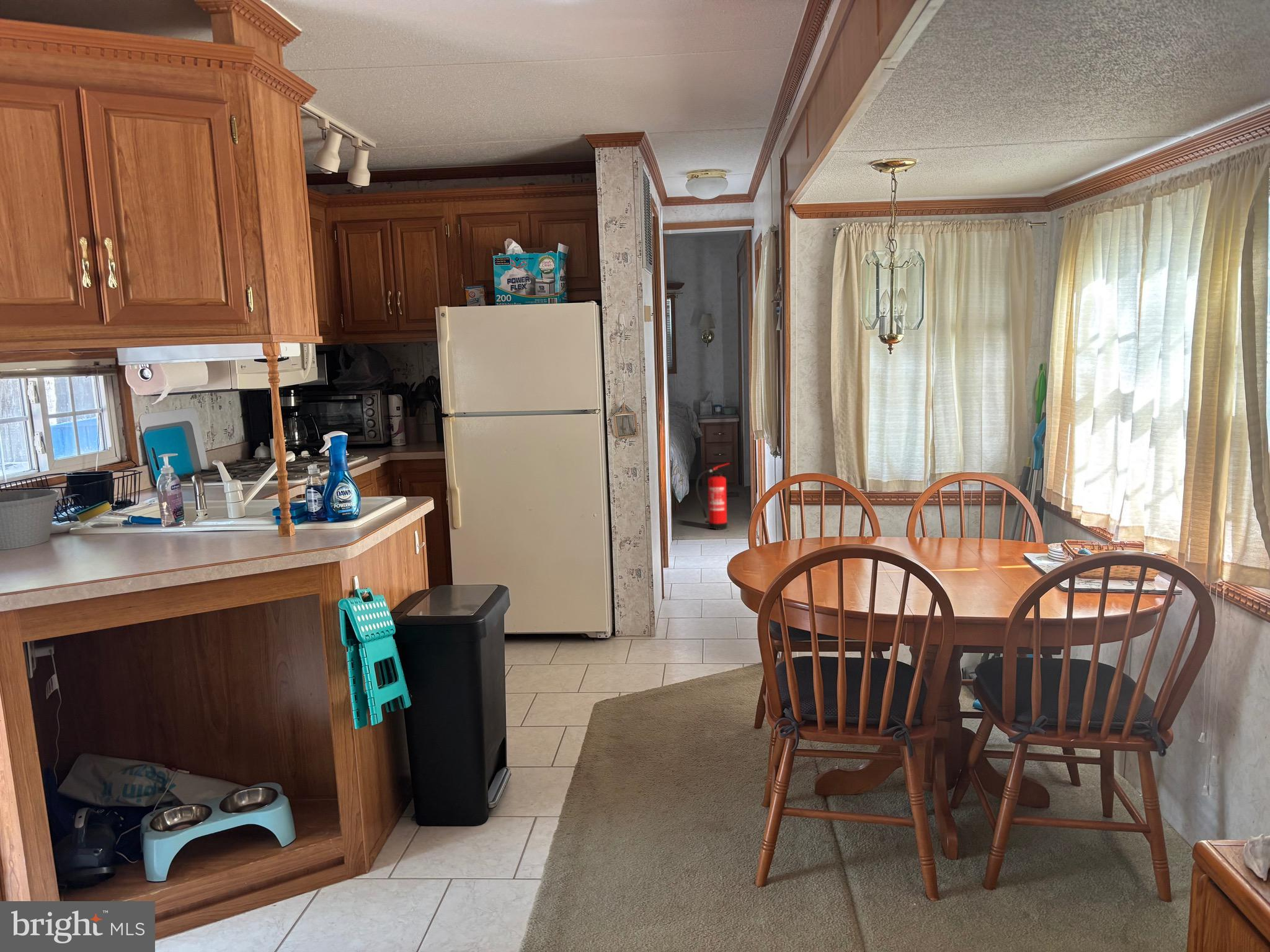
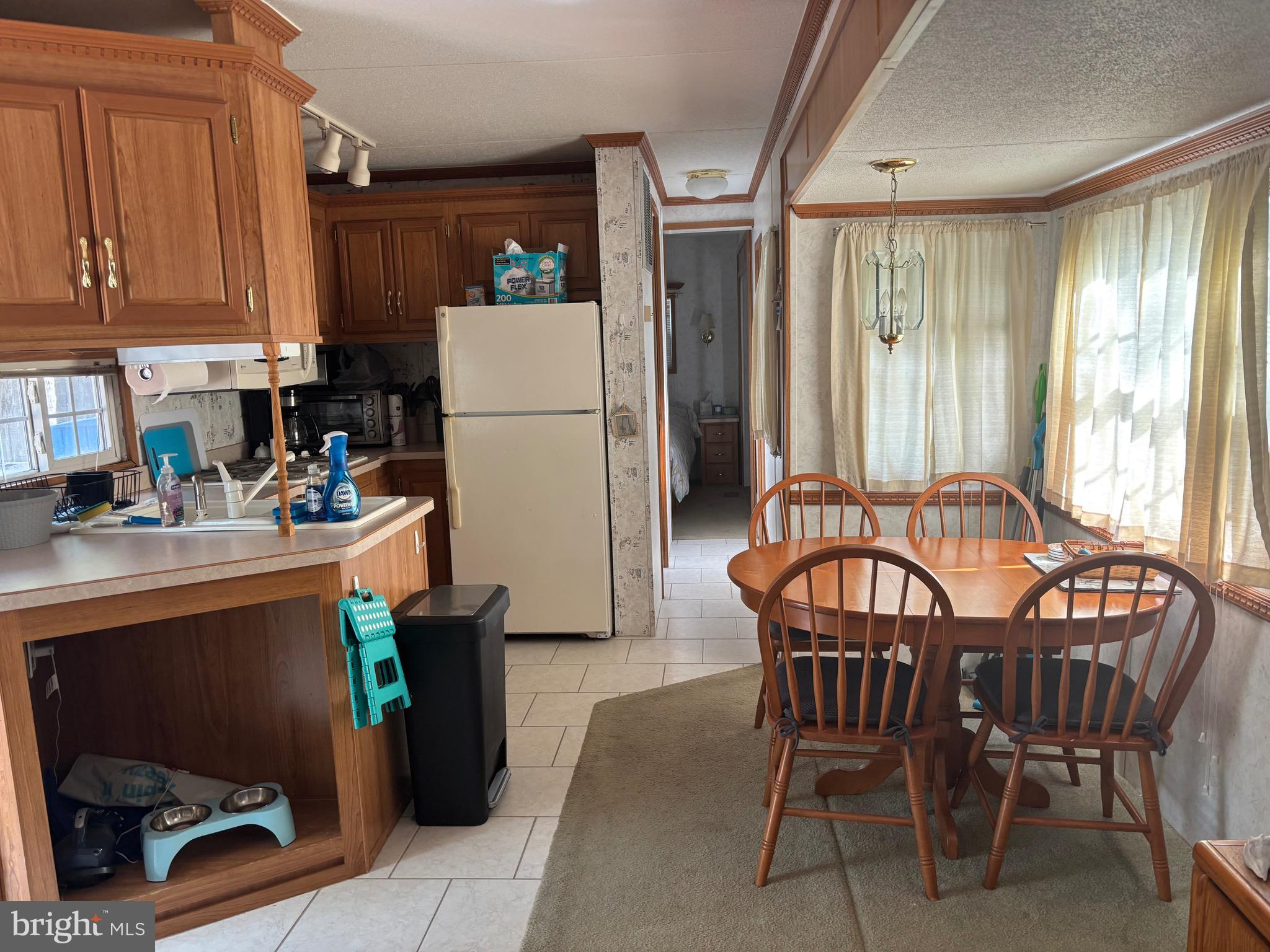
- fire extinguisher (713, 495)
